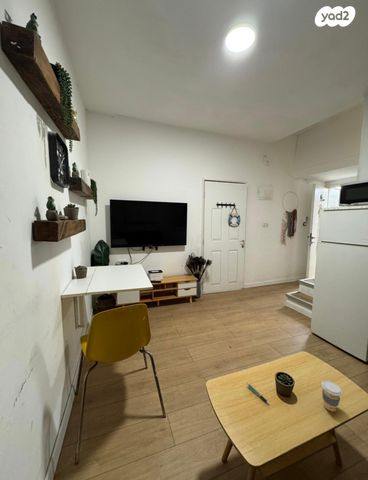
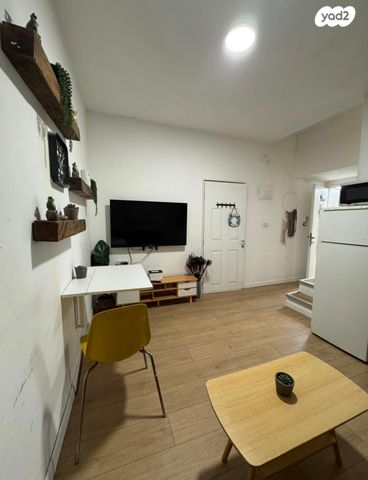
- coffee cup (330, 396)
- pen (257, 393)
